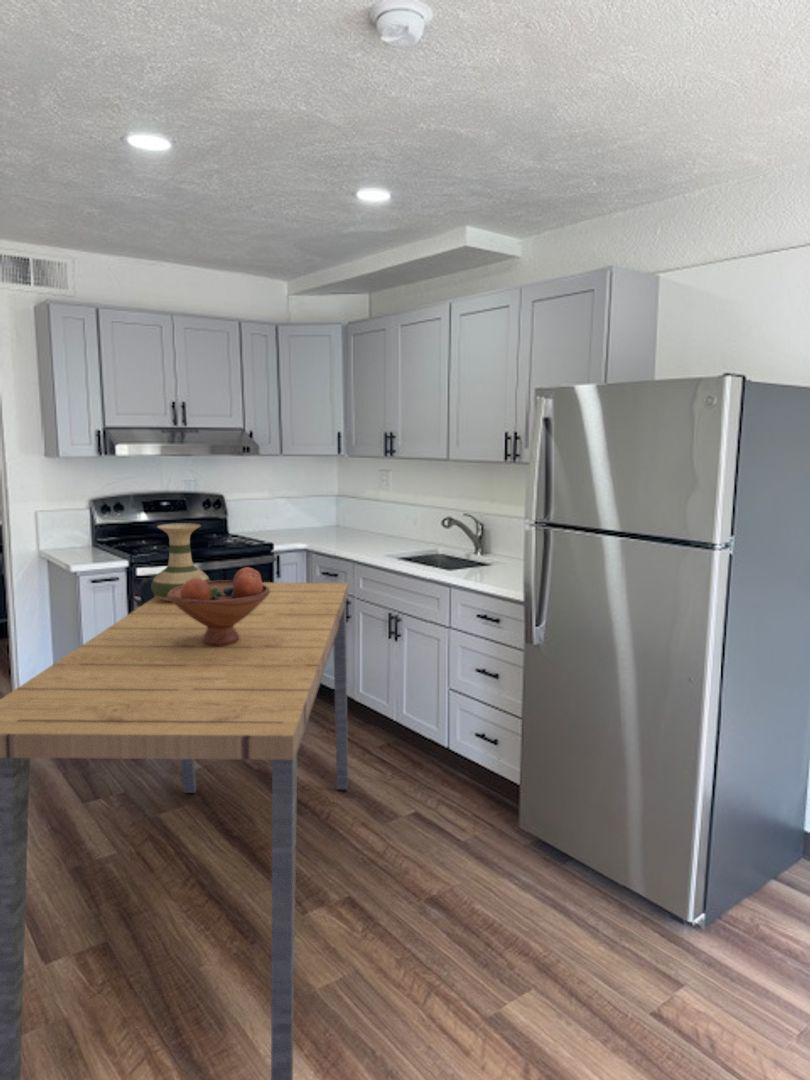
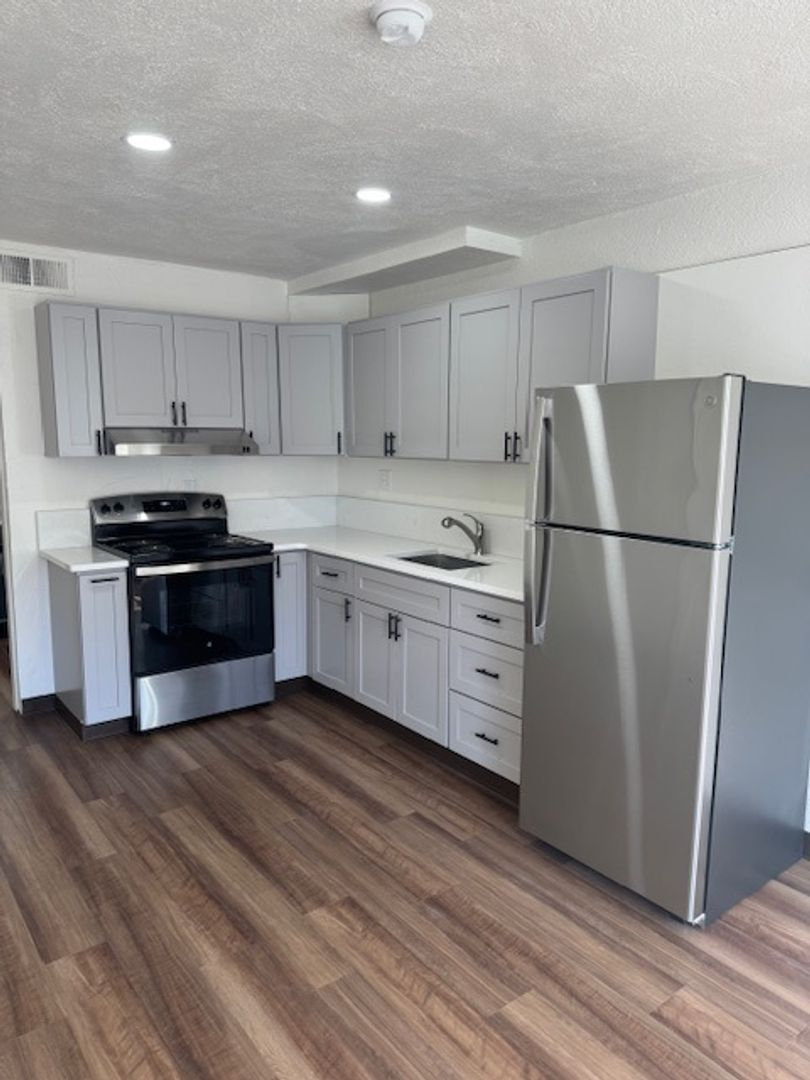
- dining table (219, 758)
- vase (180, 561)
- fruit bowl (219, 605)
